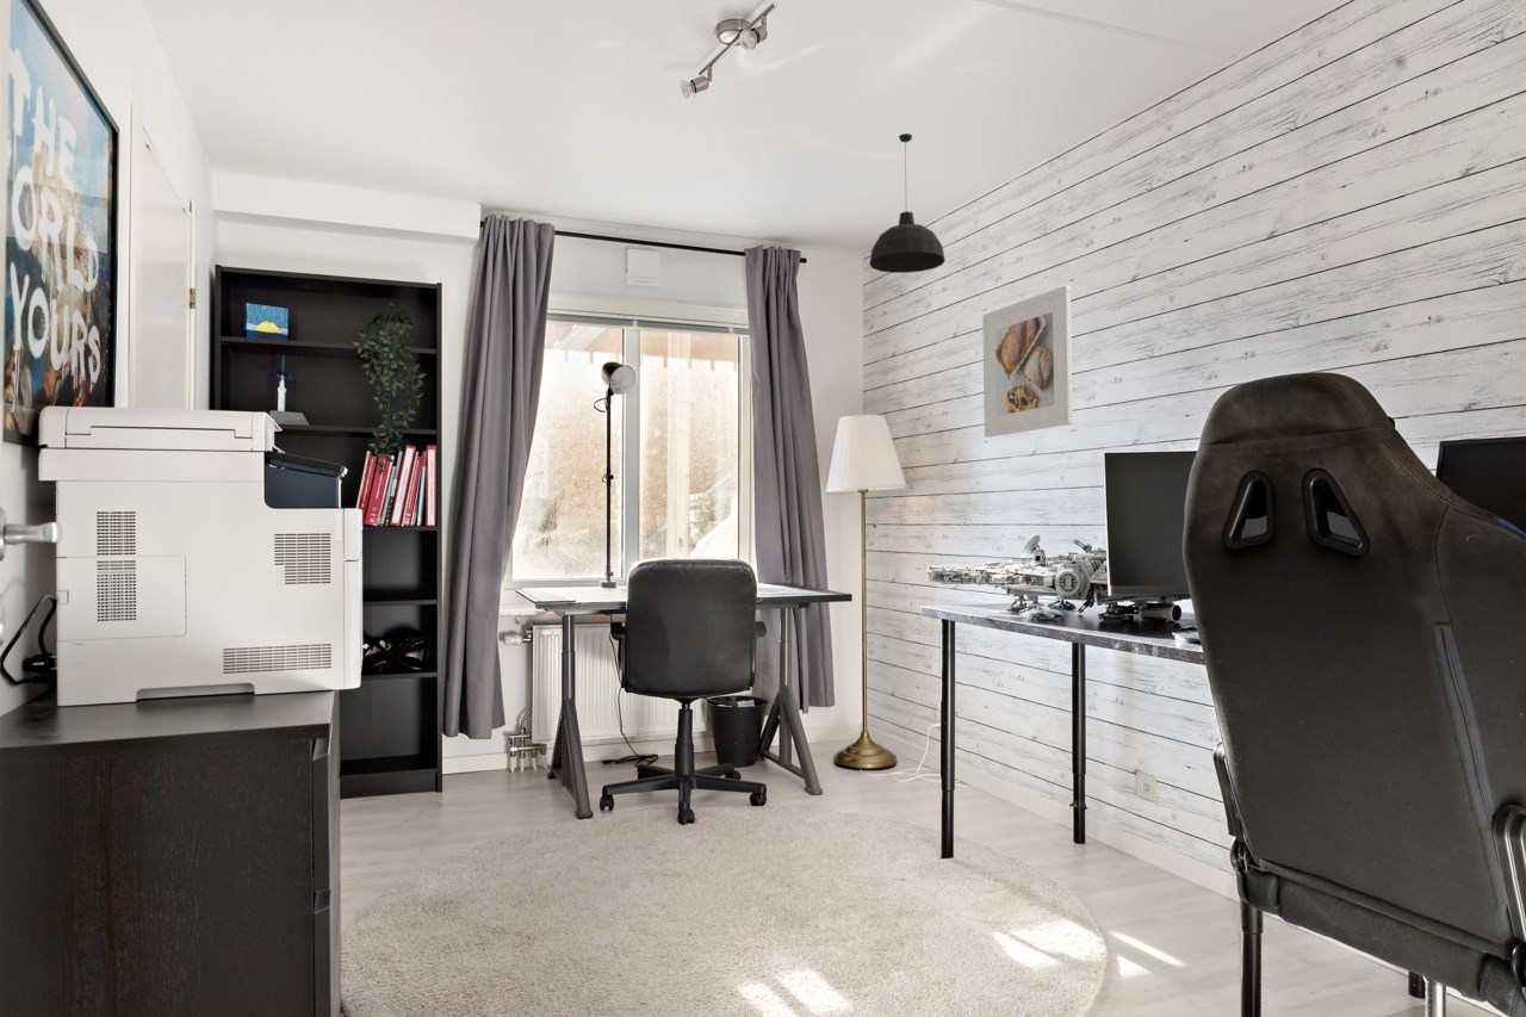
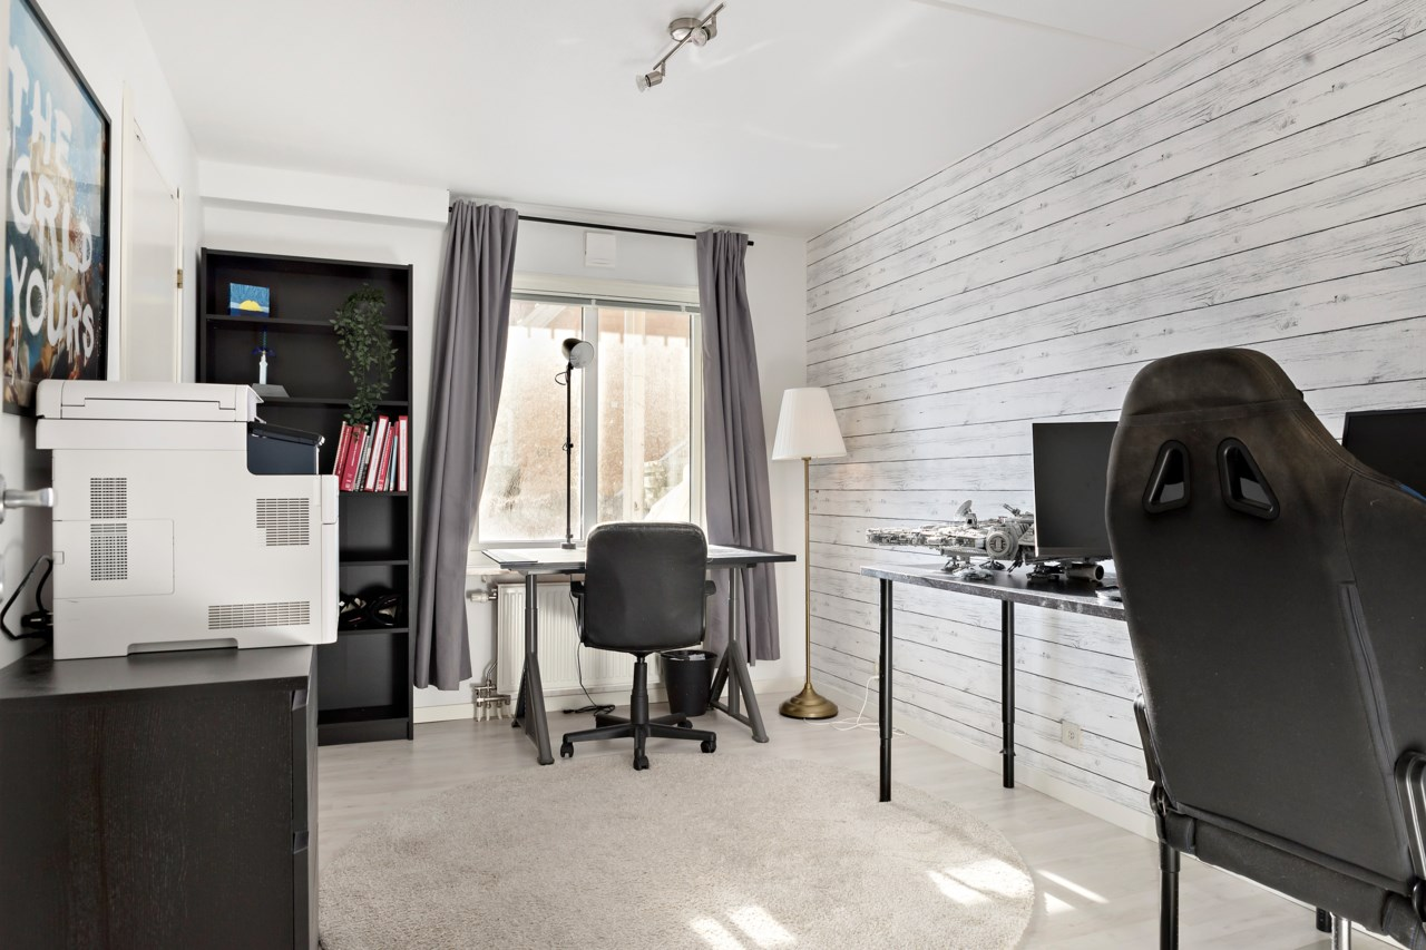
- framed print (1024, 366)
- pendant lamp (906, 199)
